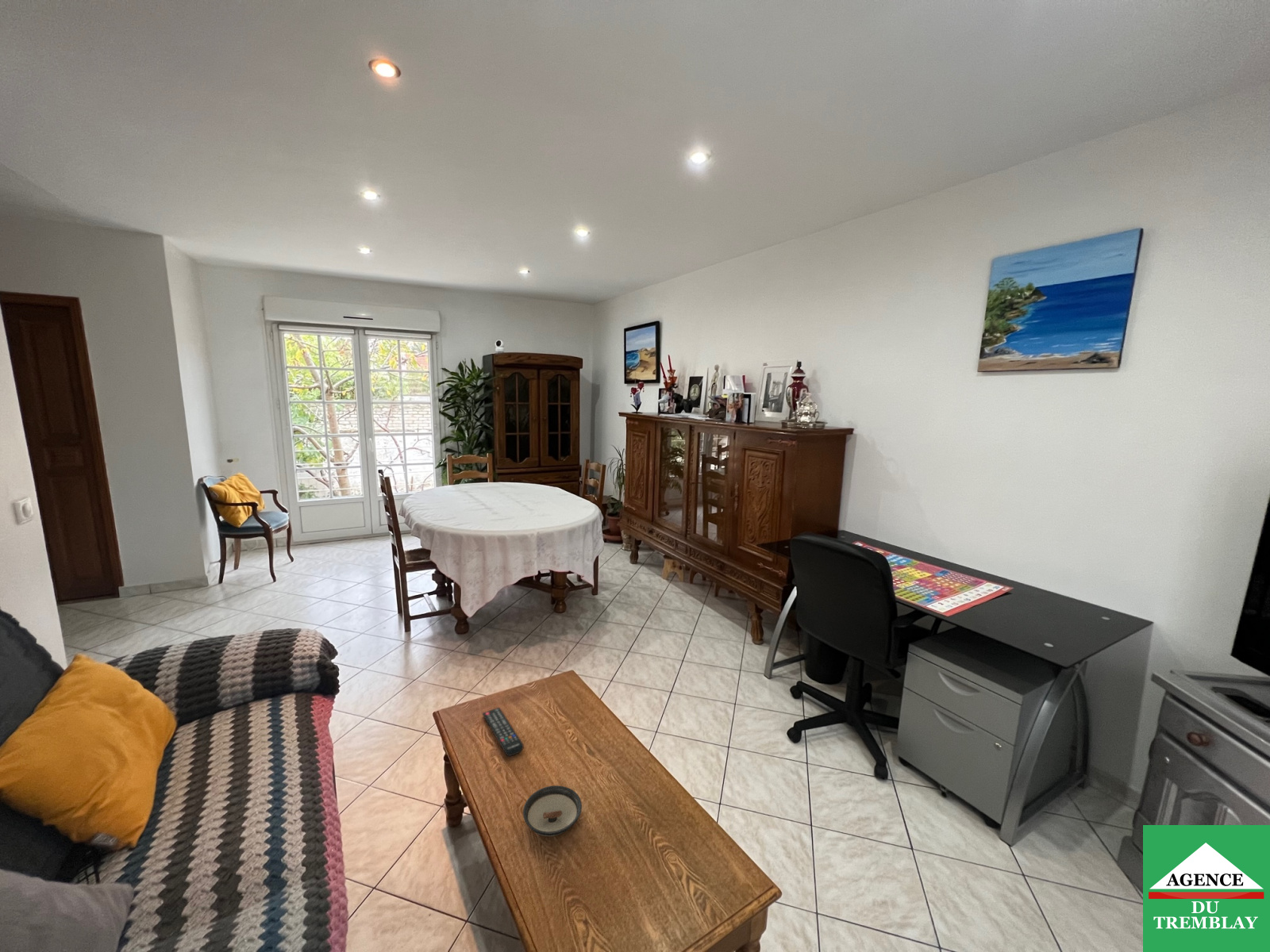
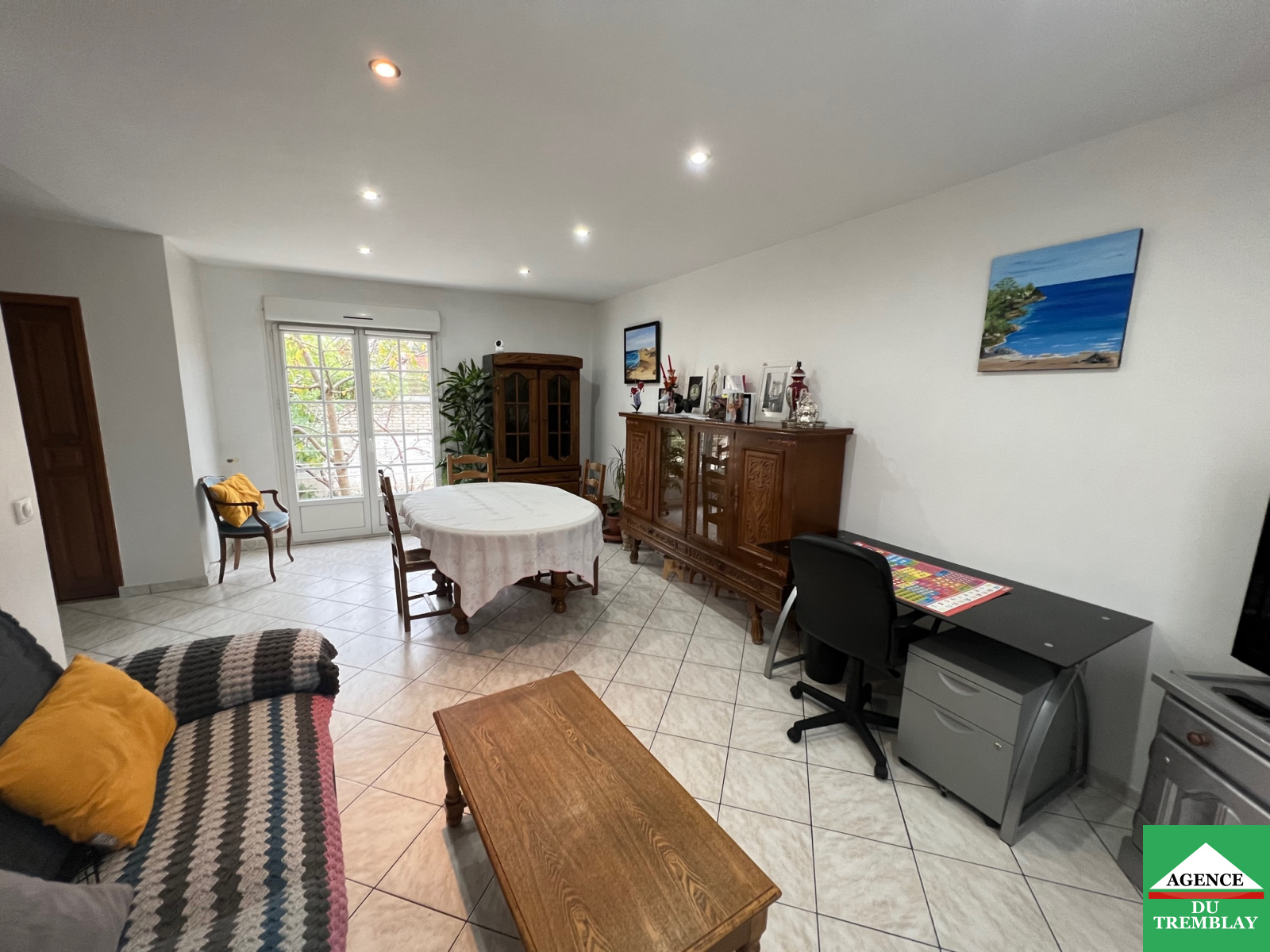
- remote control (502, 730)
- saucer (552, 814)
